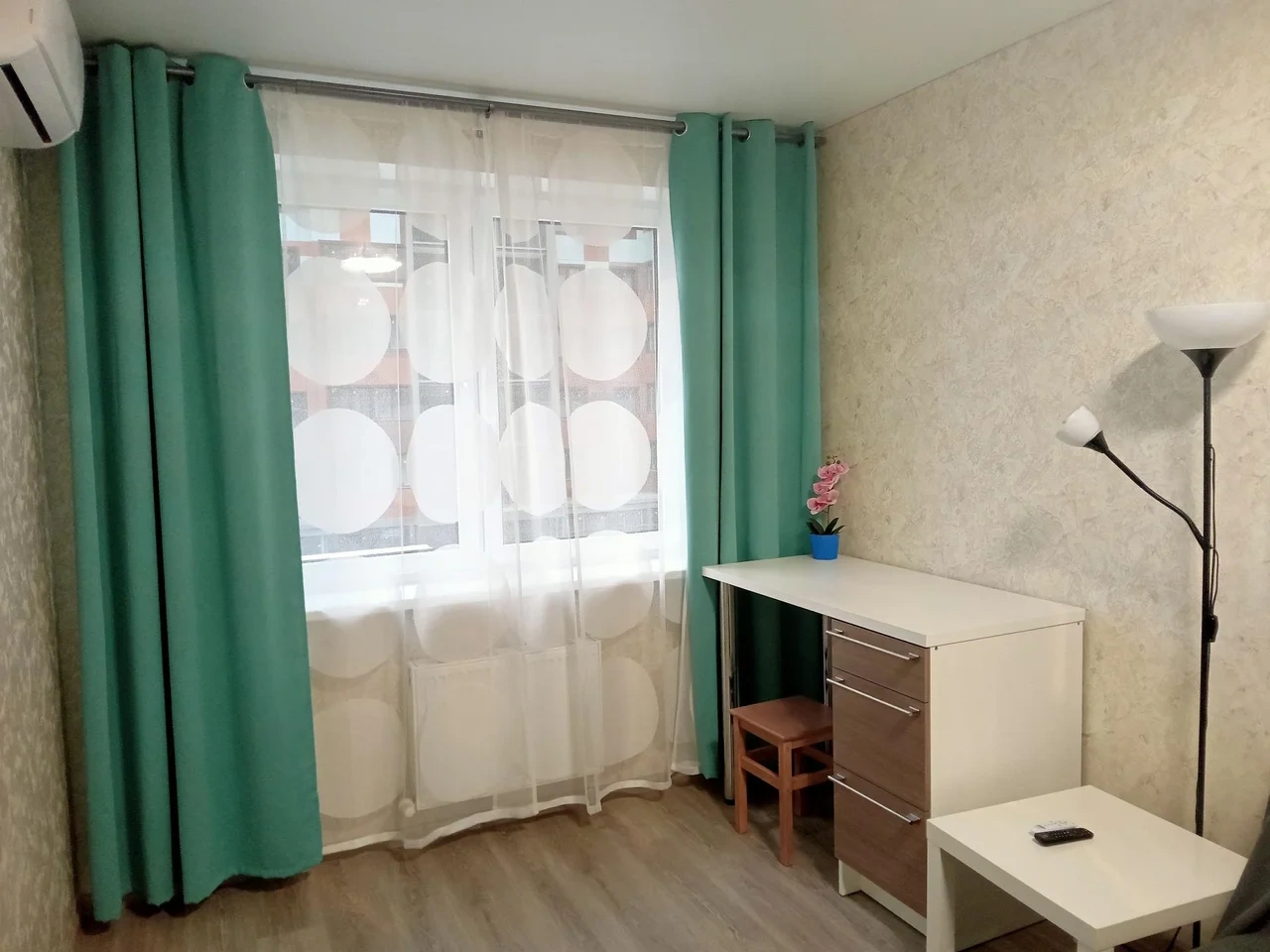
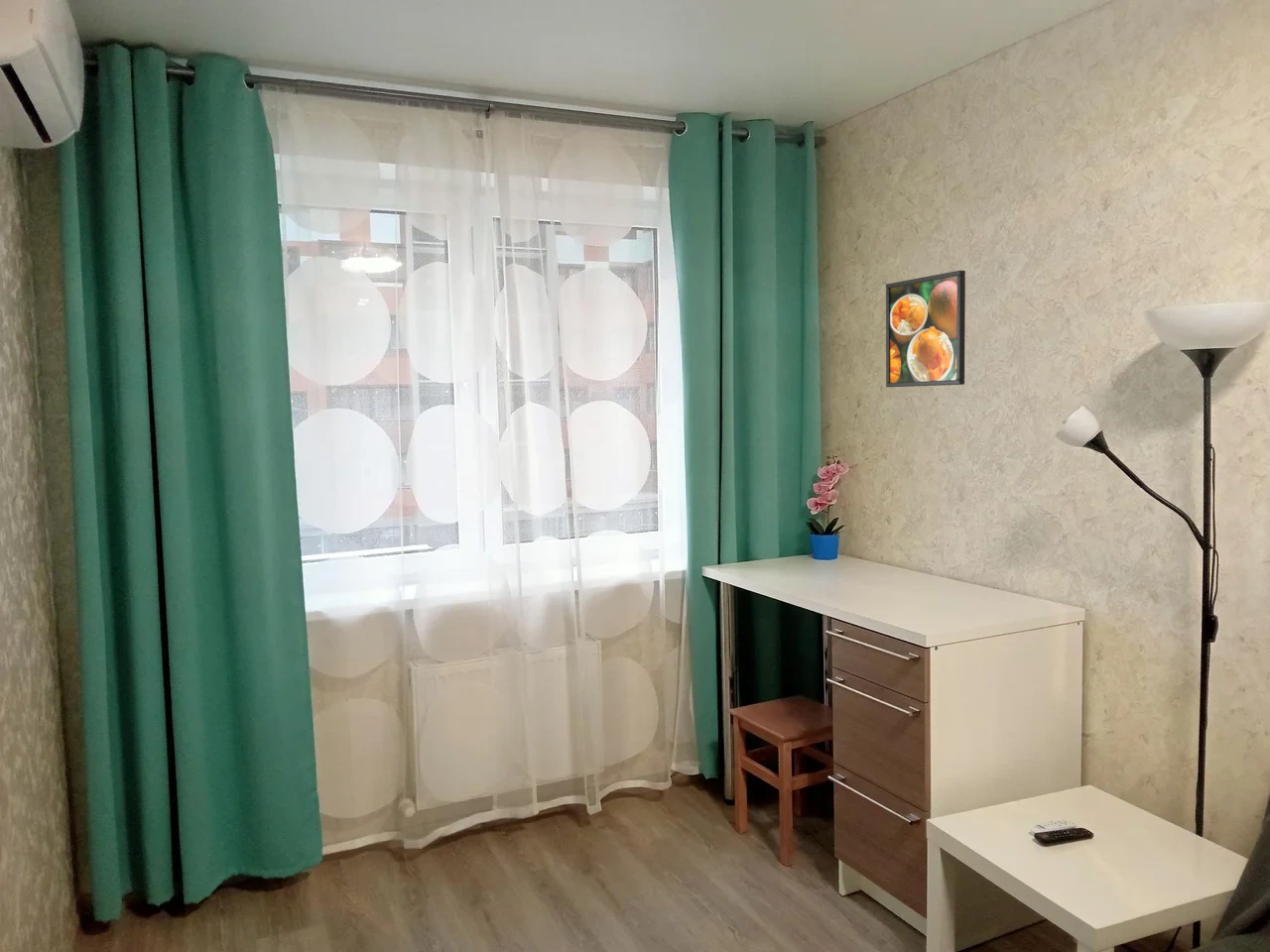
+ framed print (923, 331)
